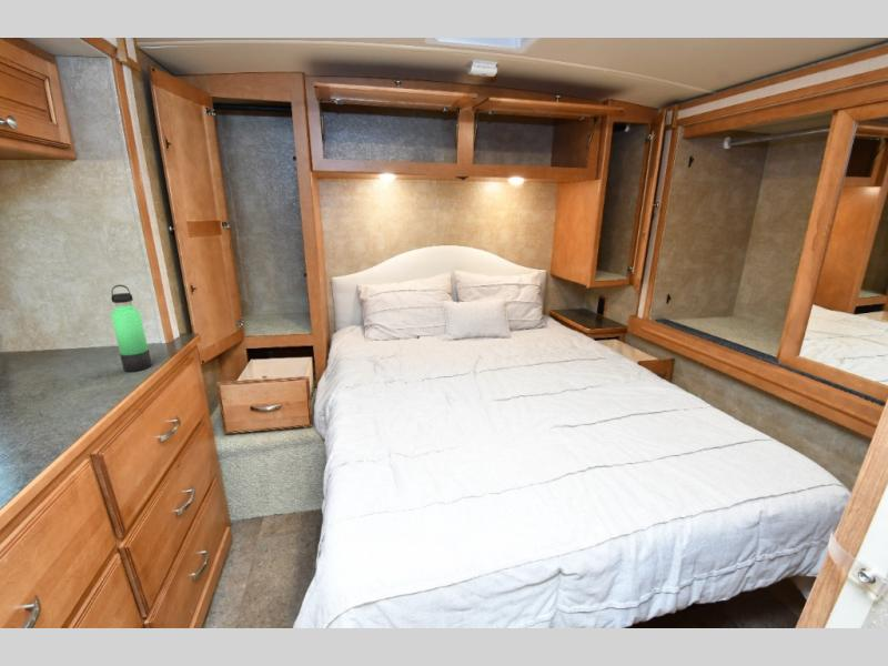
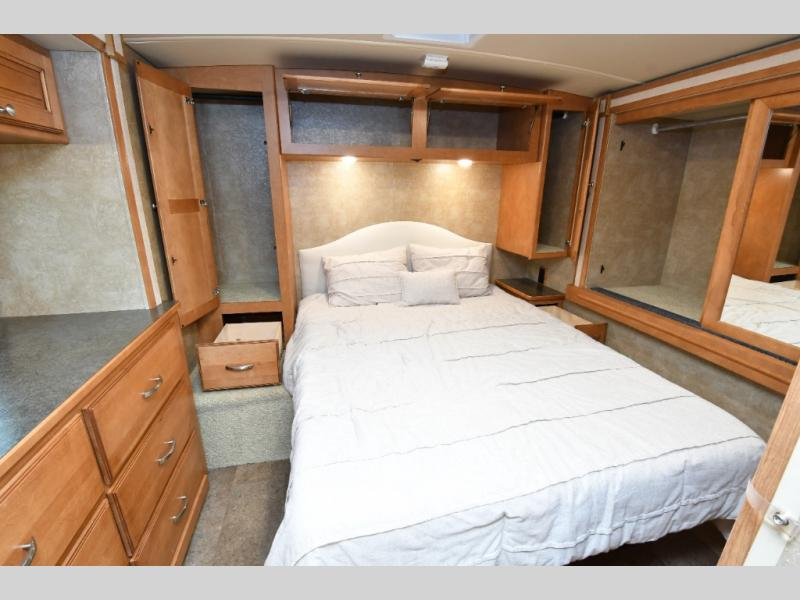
- thermos bottle (129, 327)
